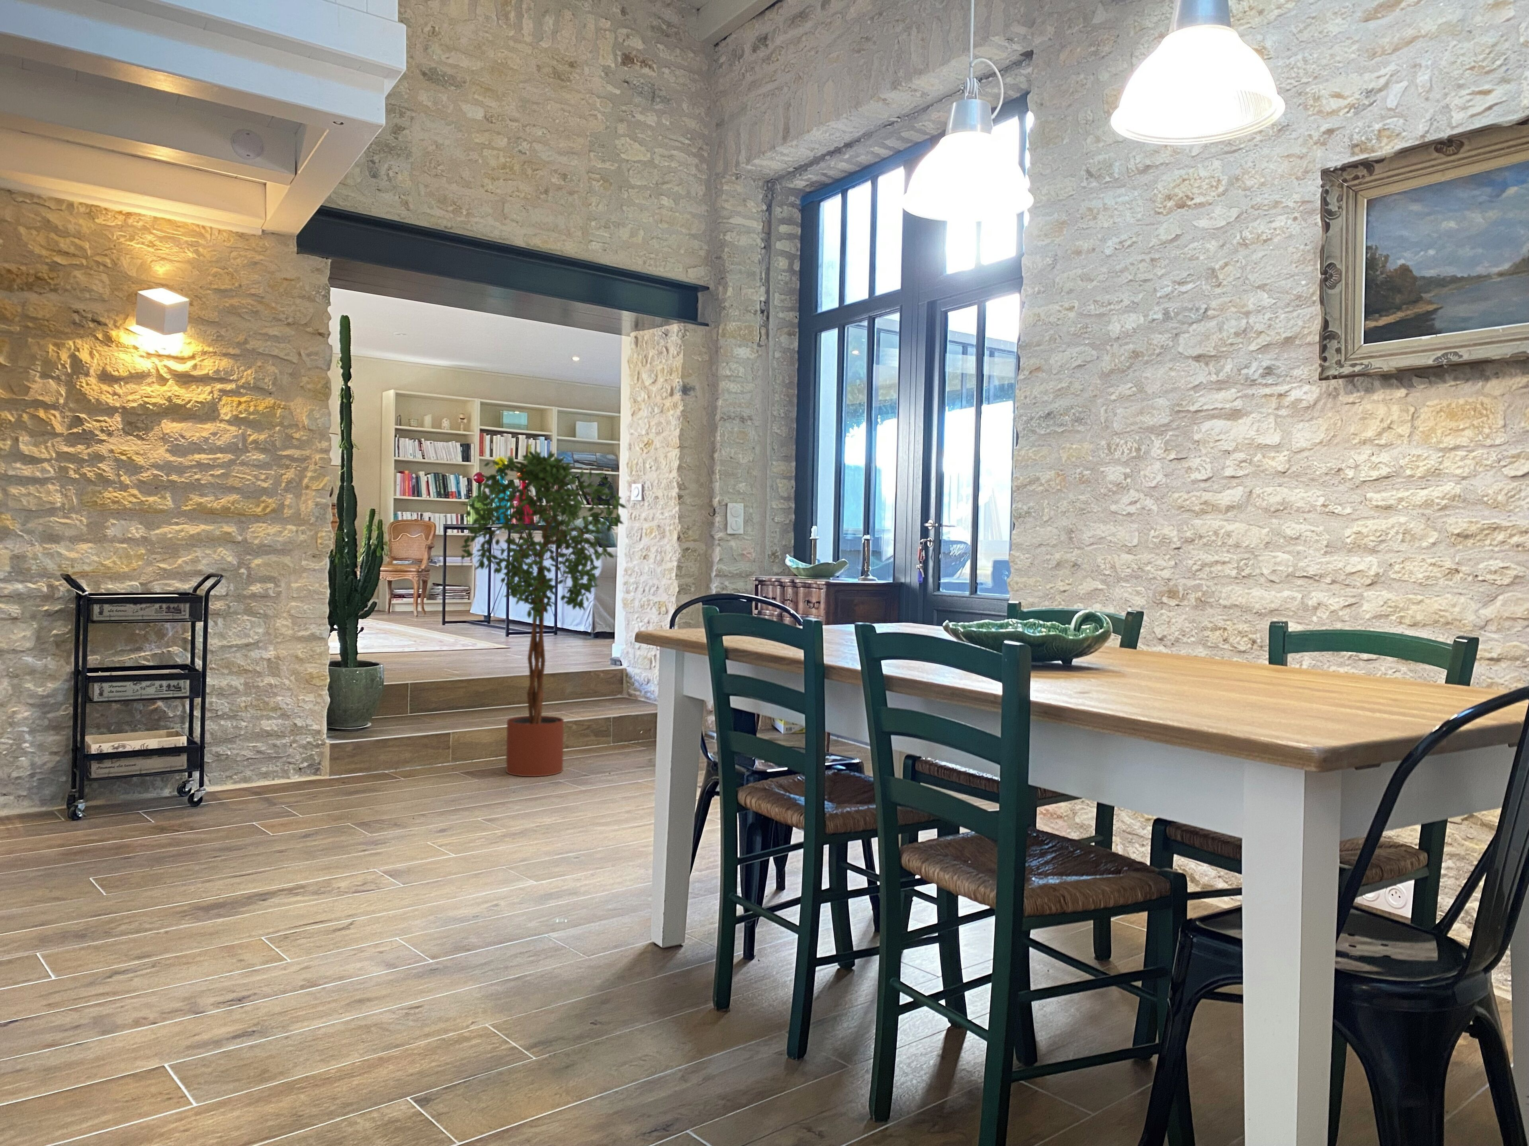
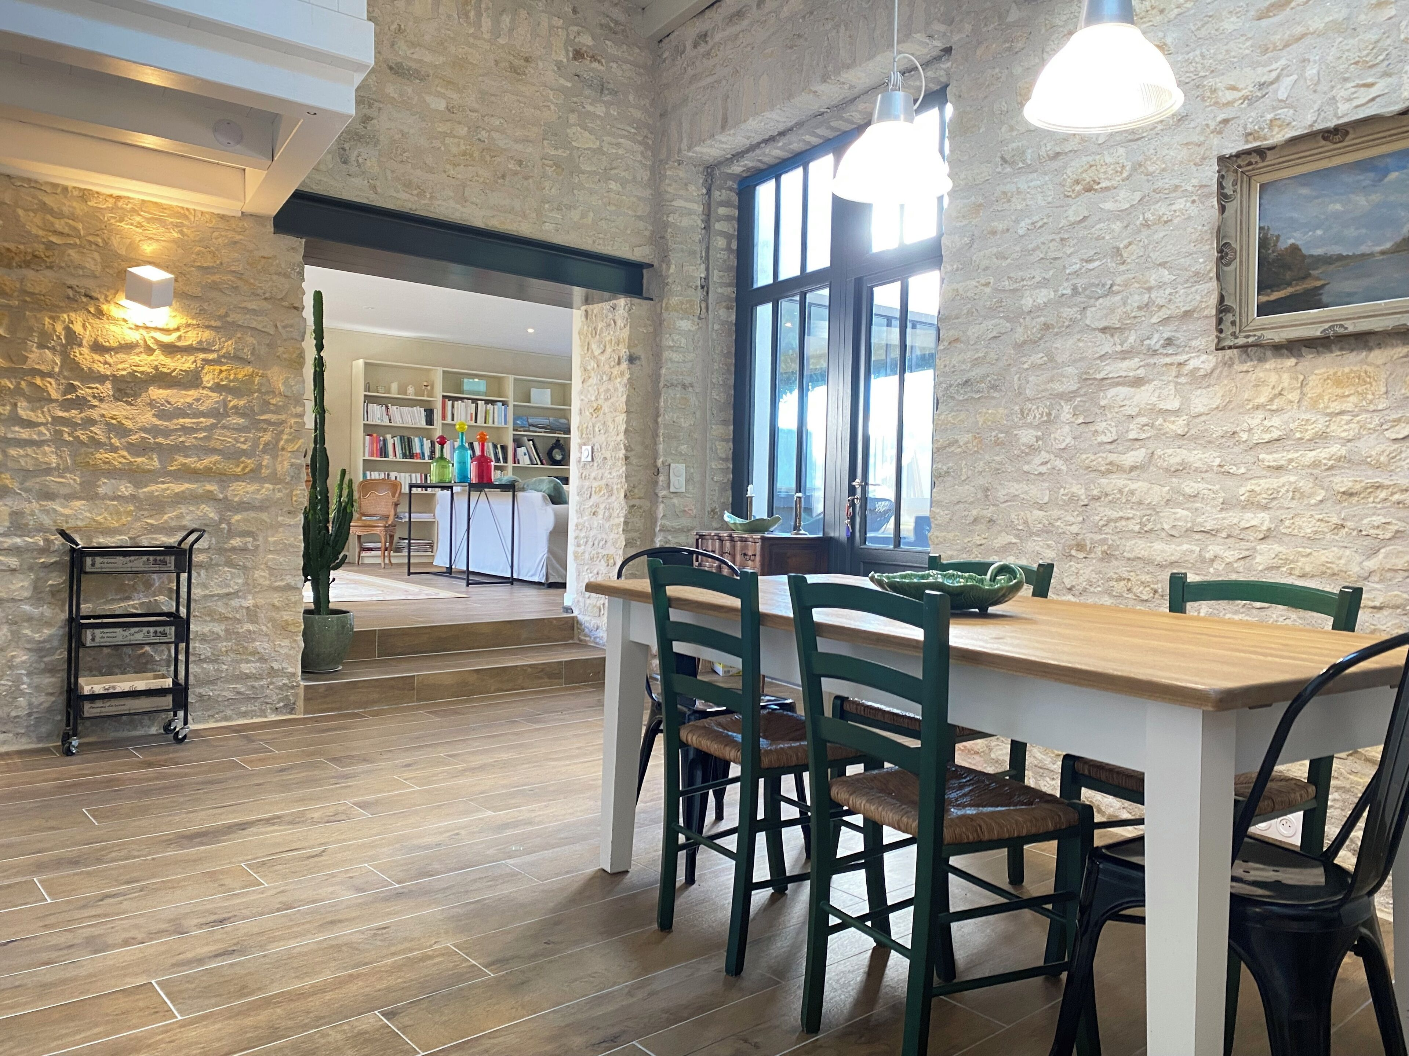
- potted tree (541, 612)
